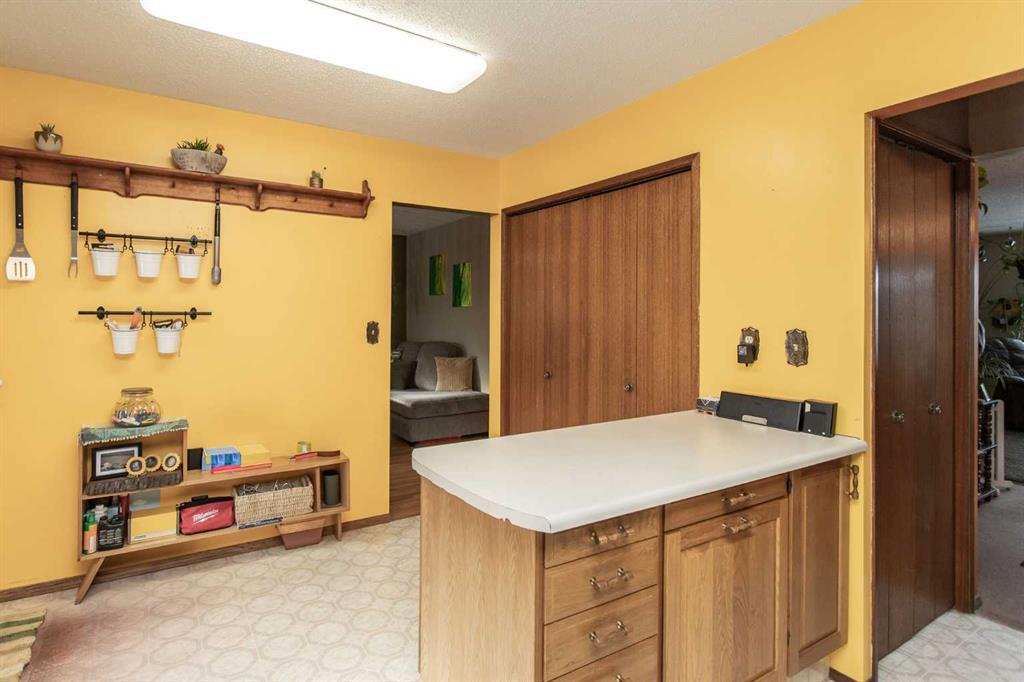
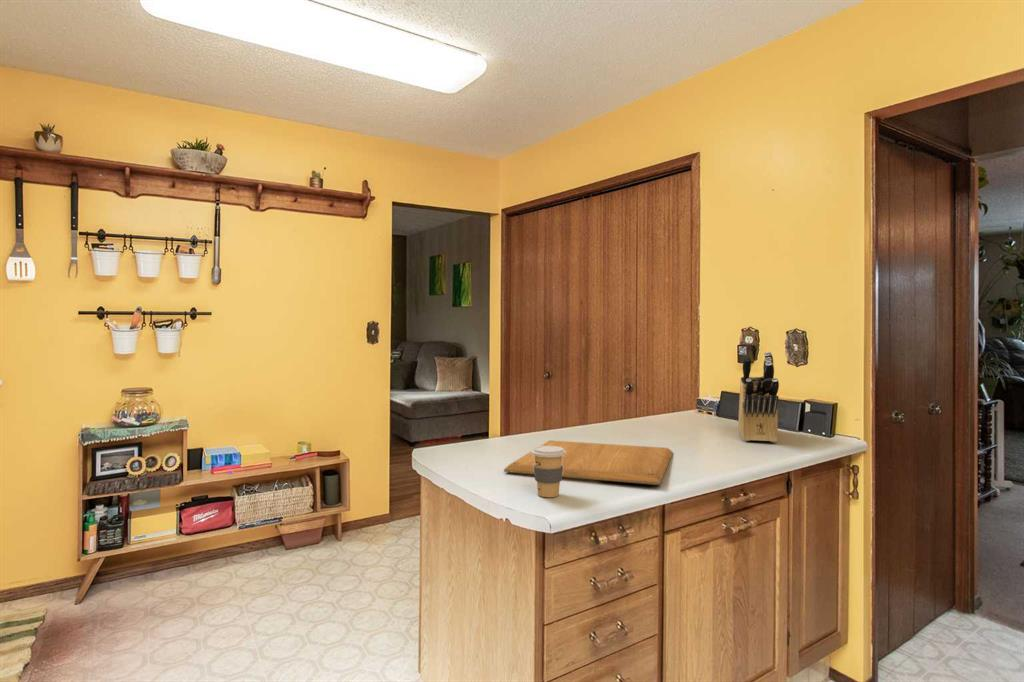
+ coffee cup (548, 471)
+ knife block (757, 394)
+ chopping board (594, 458)
